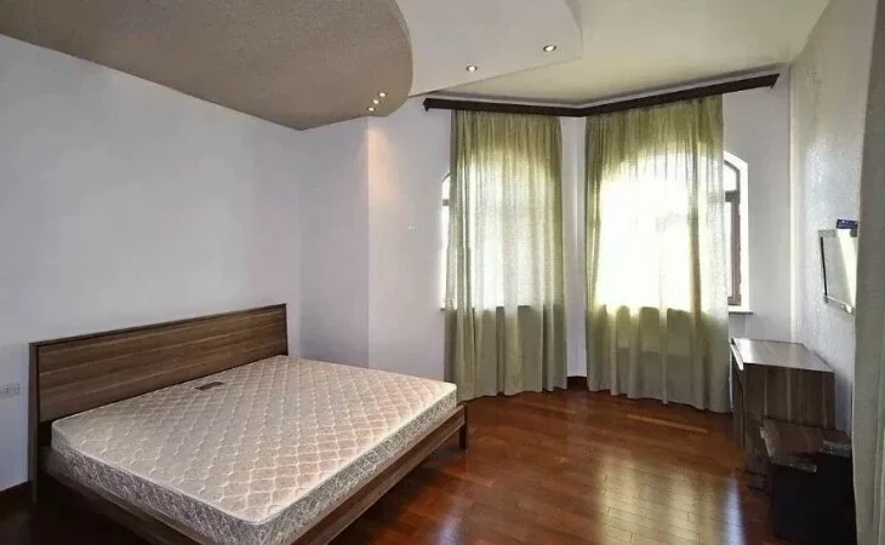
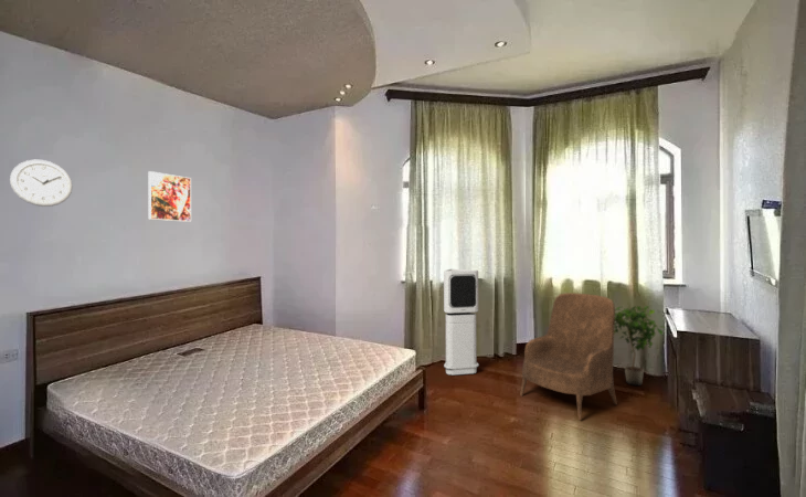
+ armchair (566, 348)
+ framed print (170, 198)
+ air purifier (457, 319)
+ potted plant (630, 343)
+ wall clock (43, 182)
